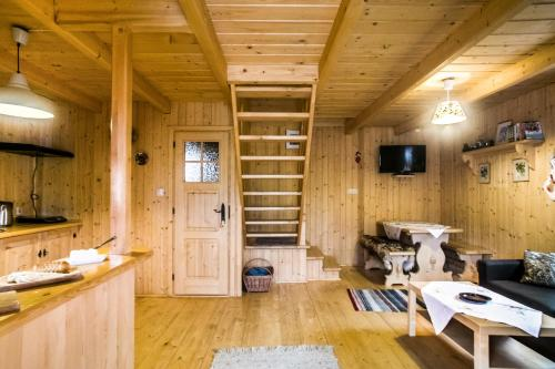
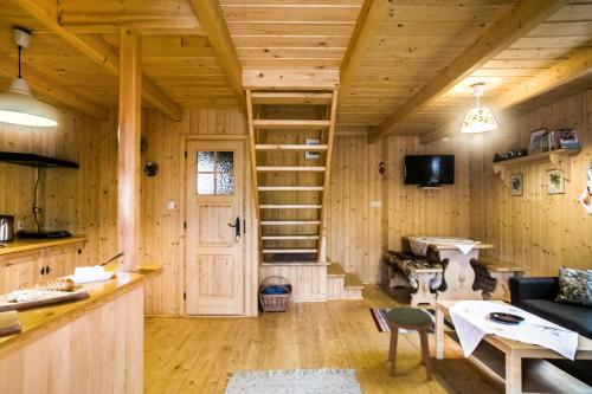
+ stool (408, 329)
